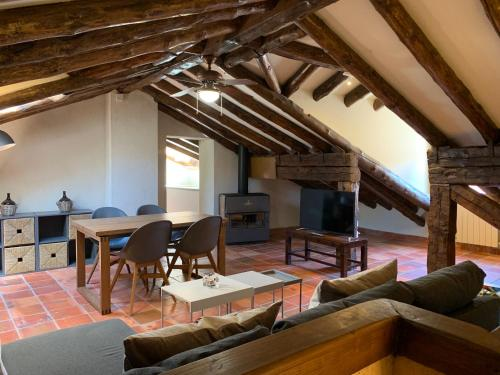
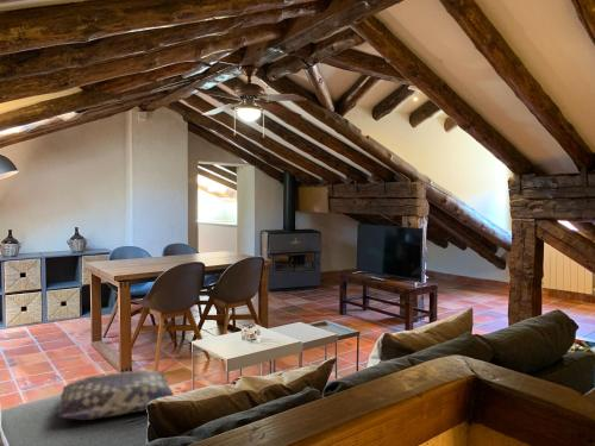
+ cushion (117, 392)
